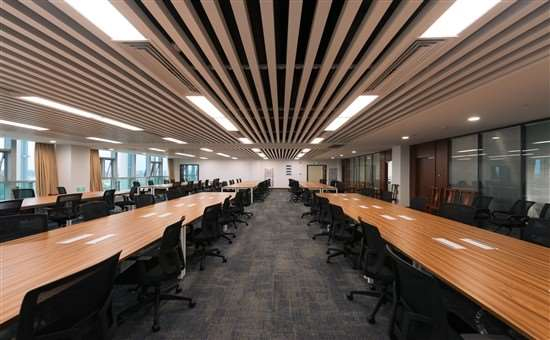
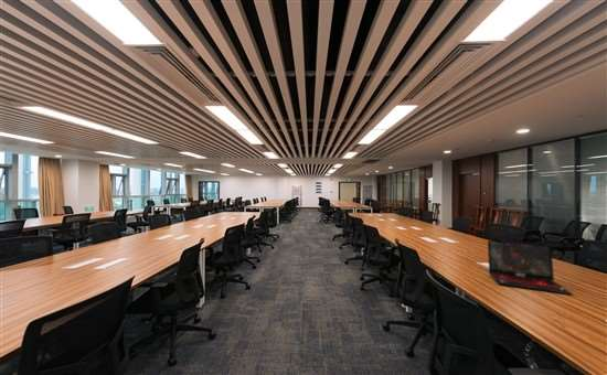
+ laptop (524, 265)
